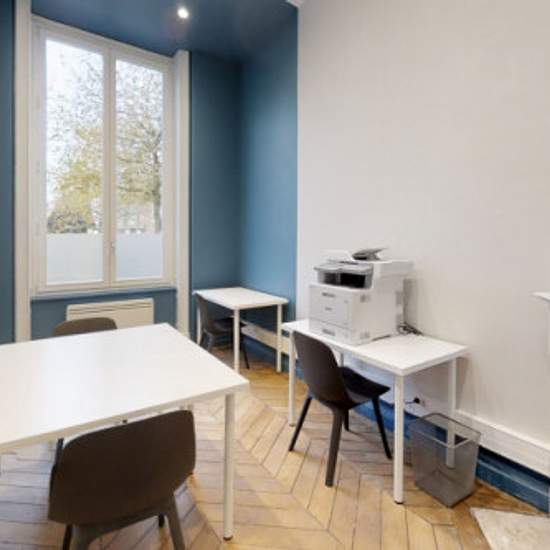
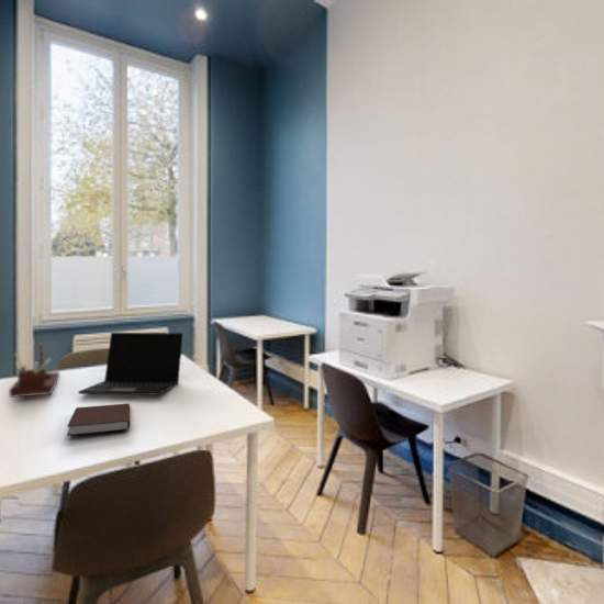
+ laptop (134, 361)
+ desk organizer (35, 367)
+ notebook (101, 417)
